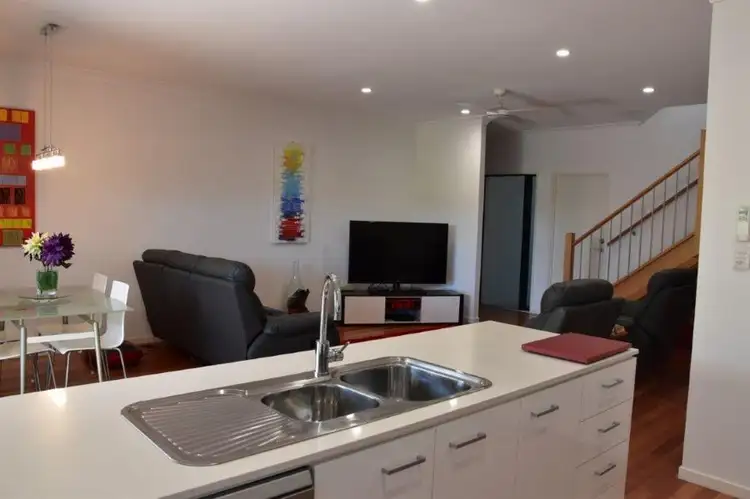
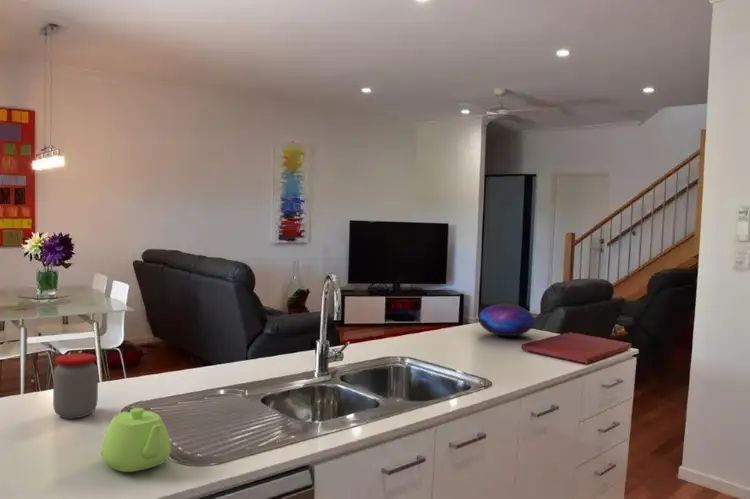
+ decorative orb (506, 319)
+ jar (75, 385)
+ teapot (139, 437)
